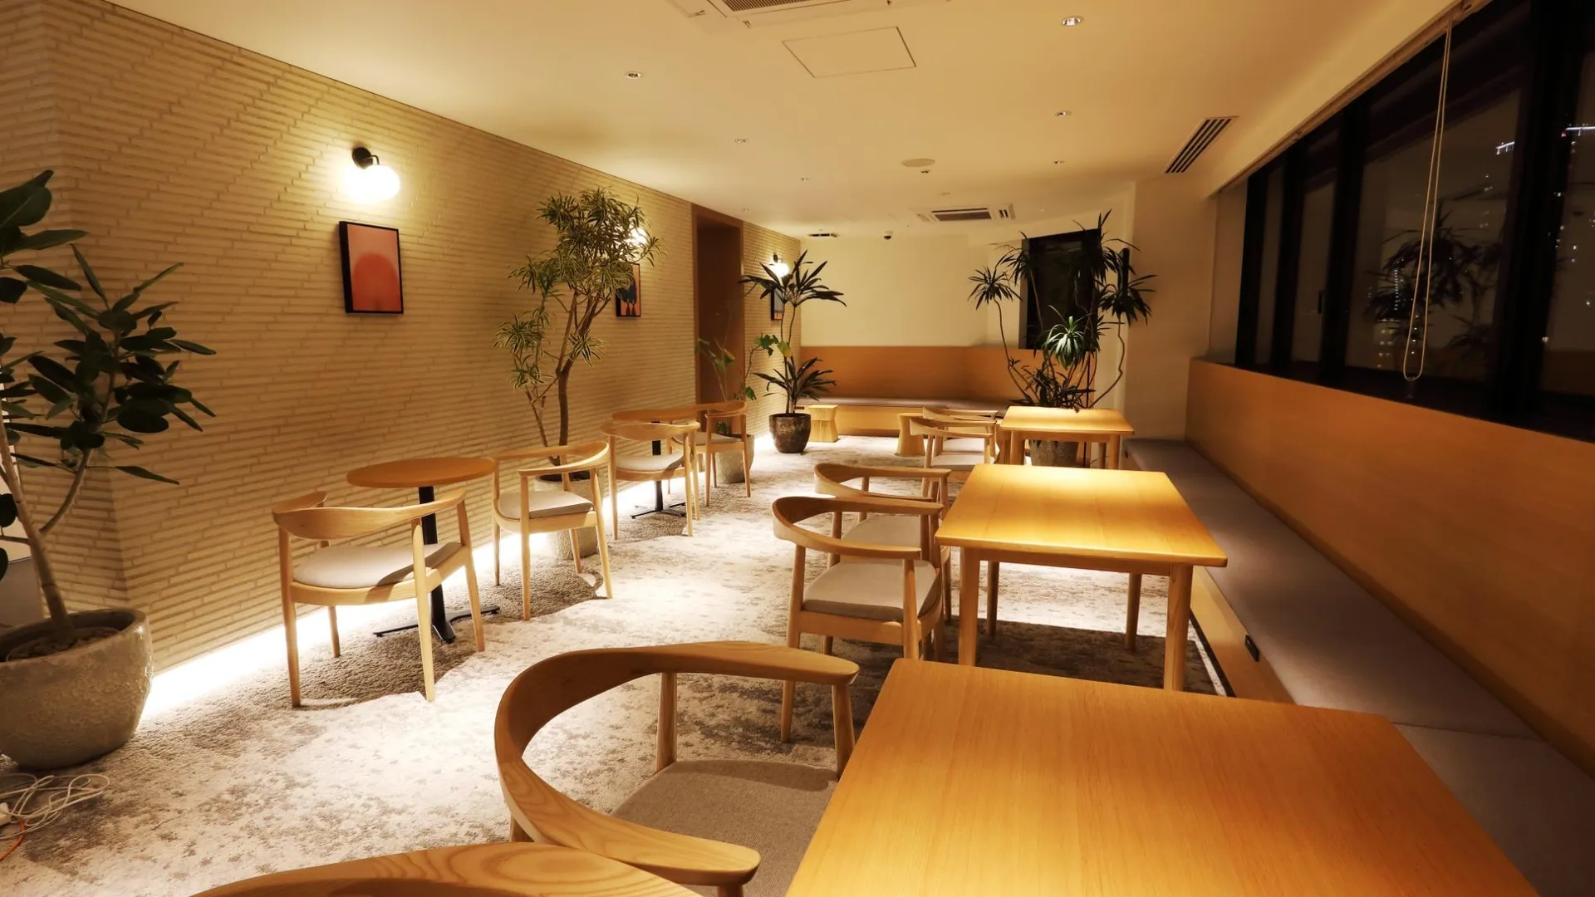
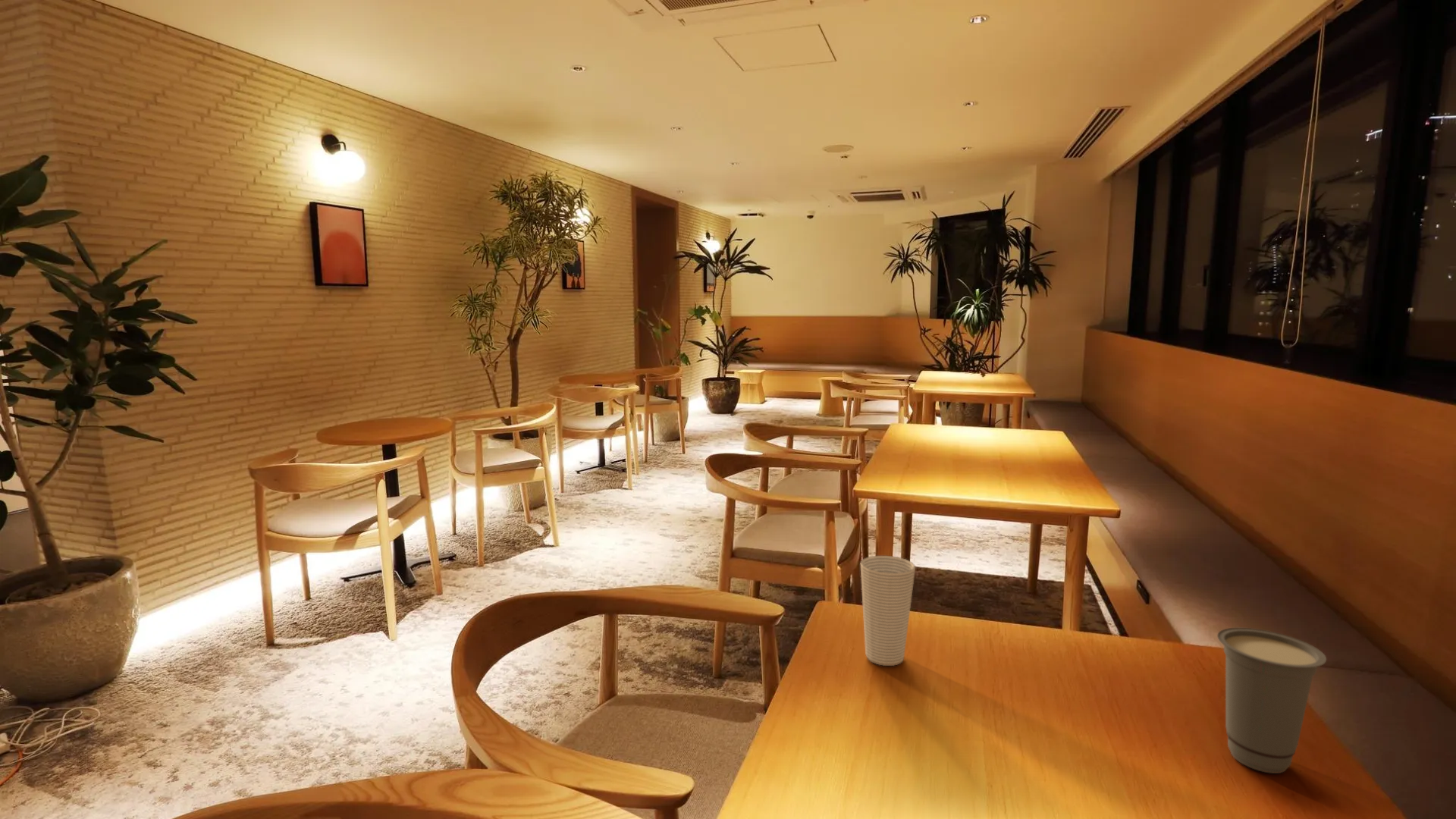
+ cup (1263, 703)
+ cup (886, 610)
